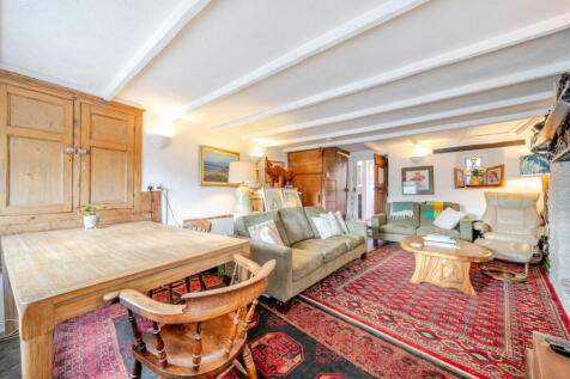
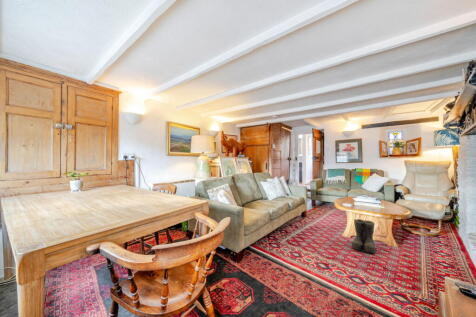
+ boots (363, 234)
